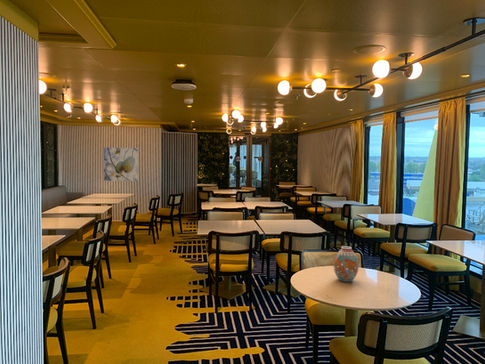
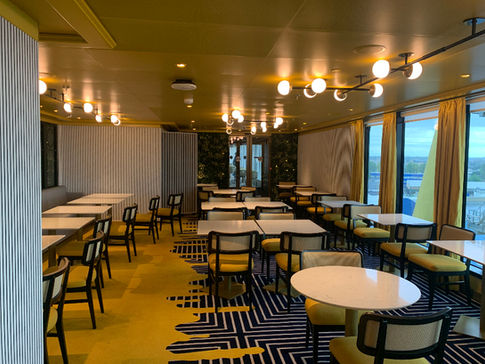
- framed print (121, 164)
- vase (346, 263)
